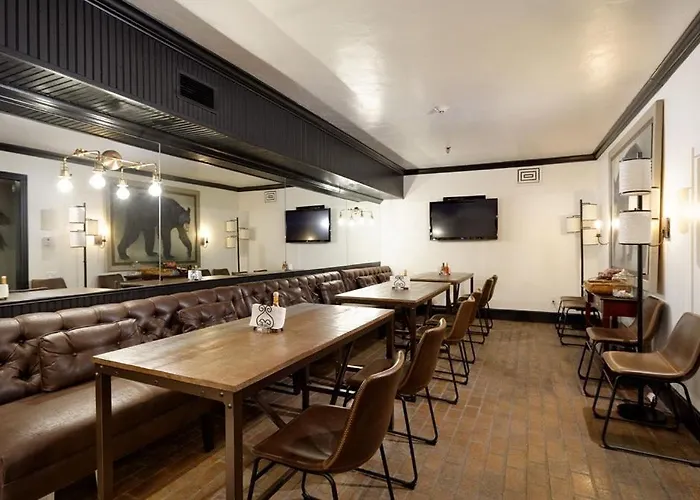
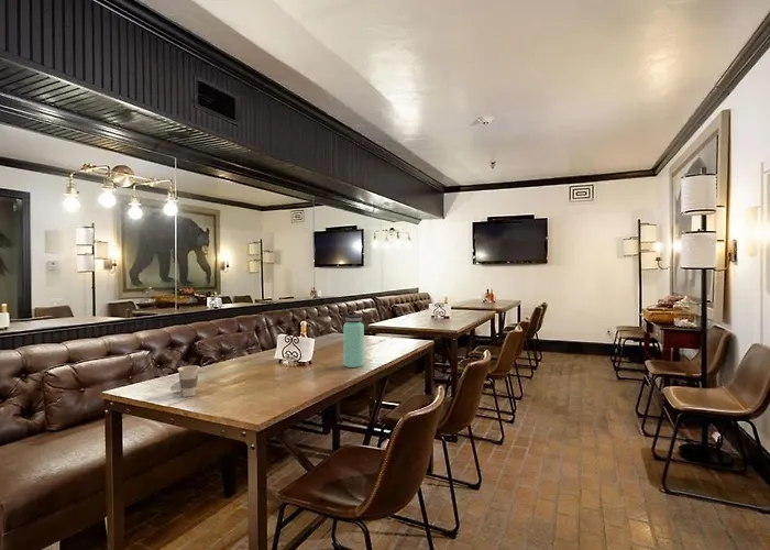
+ cup (185, 380)
+ bottle (353, 340)
